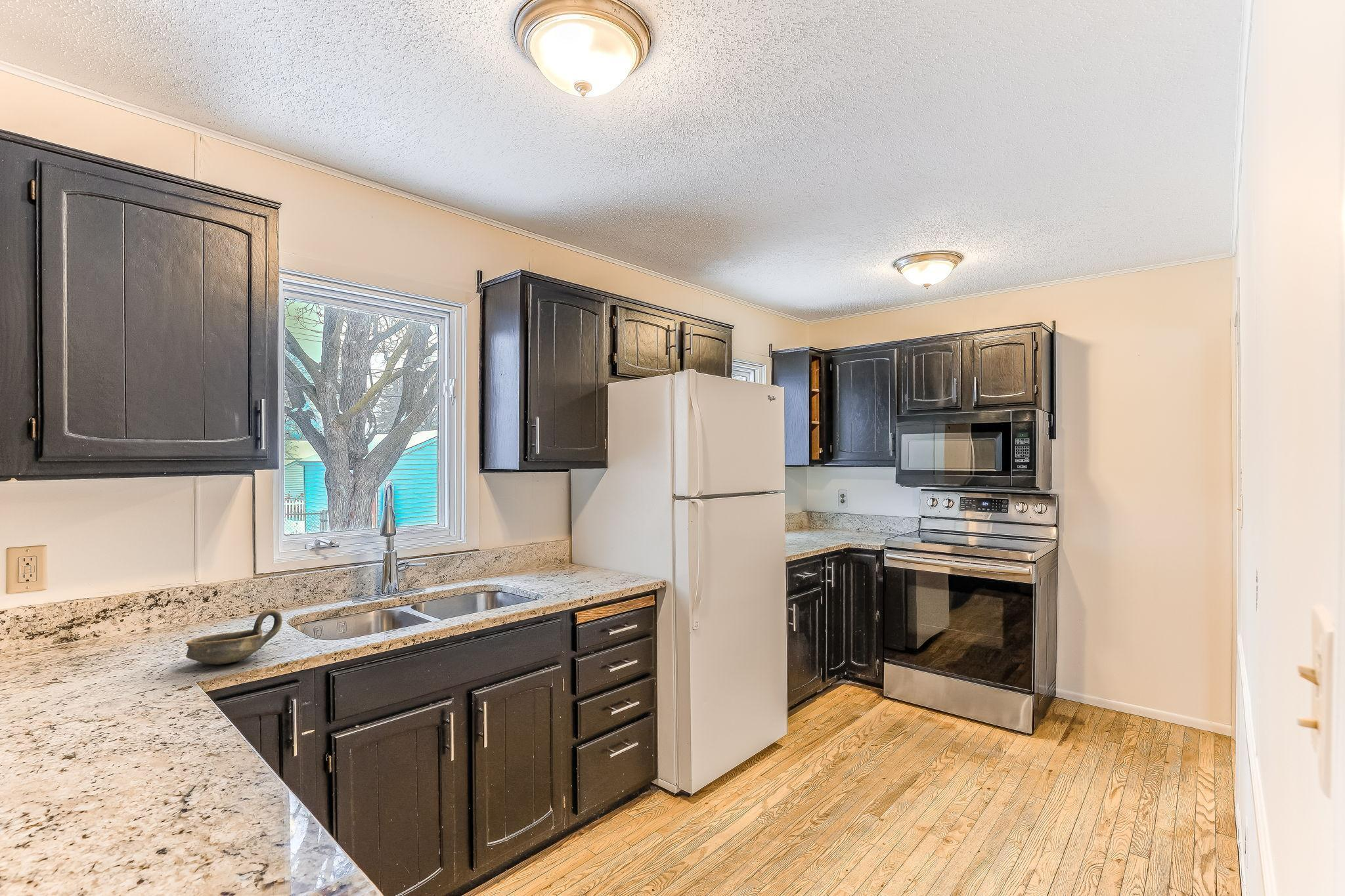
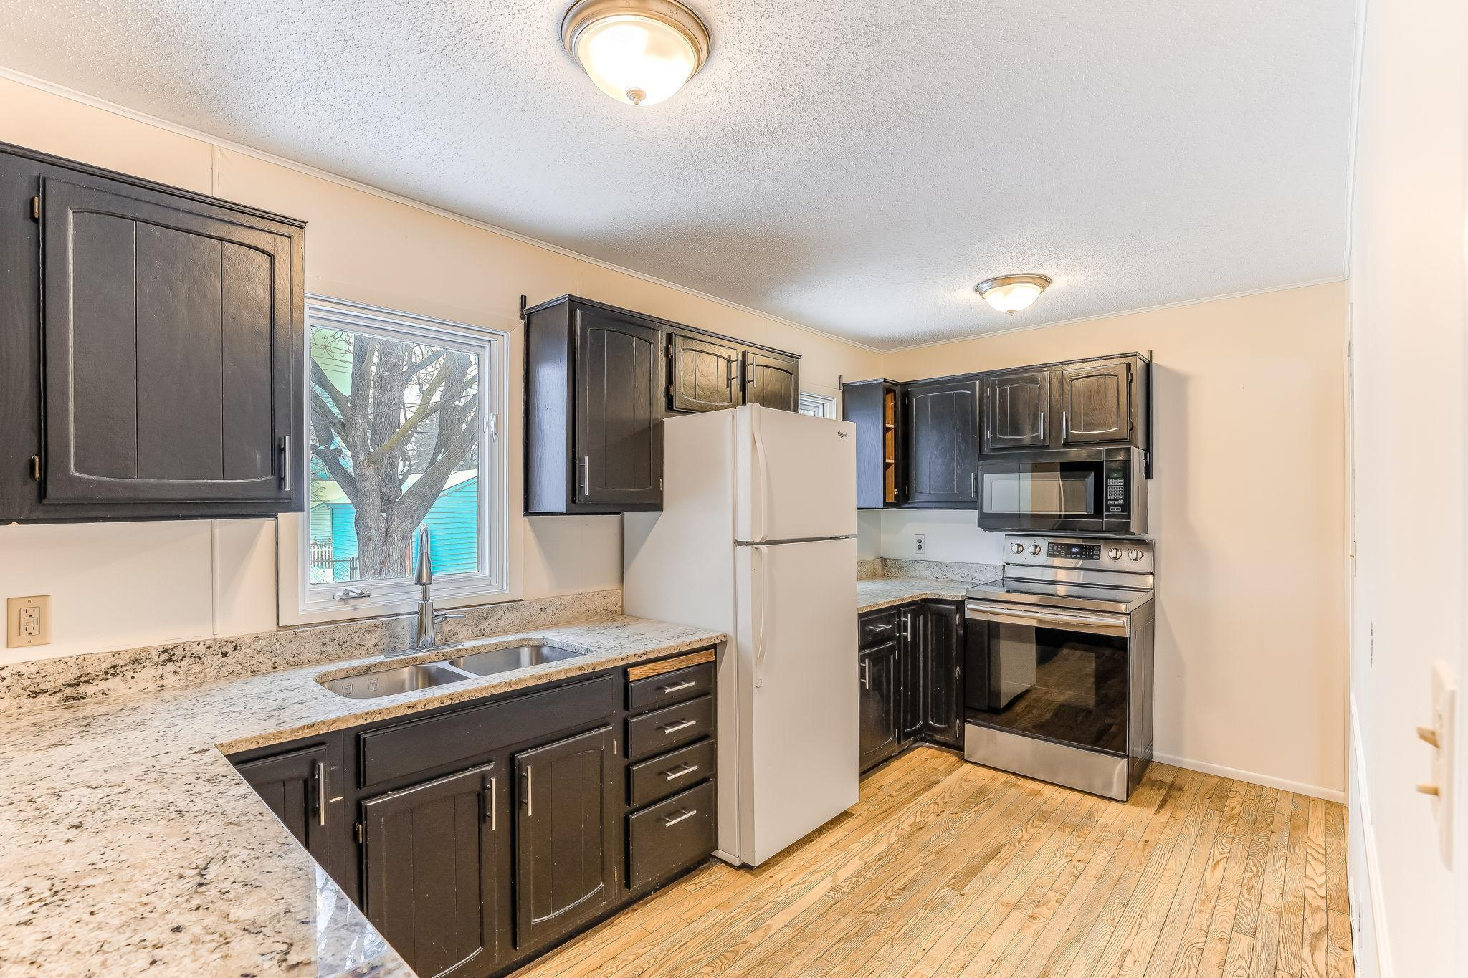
- oil lamp (236, 638)
